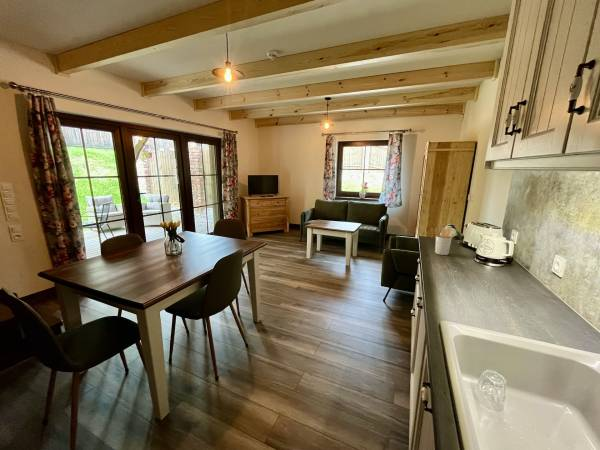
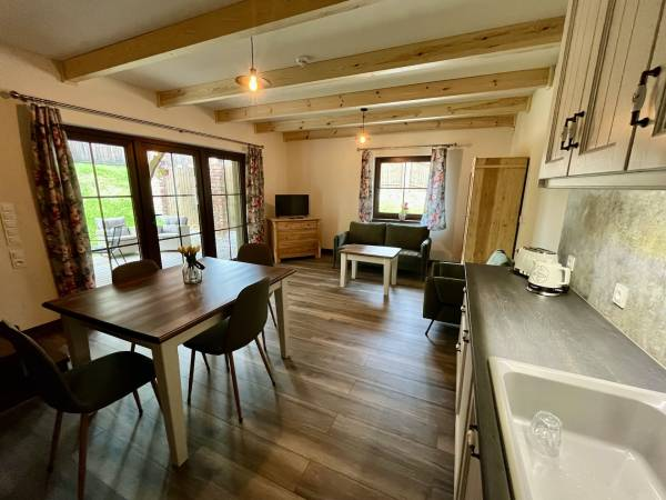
- utensil holder (444, 240)
